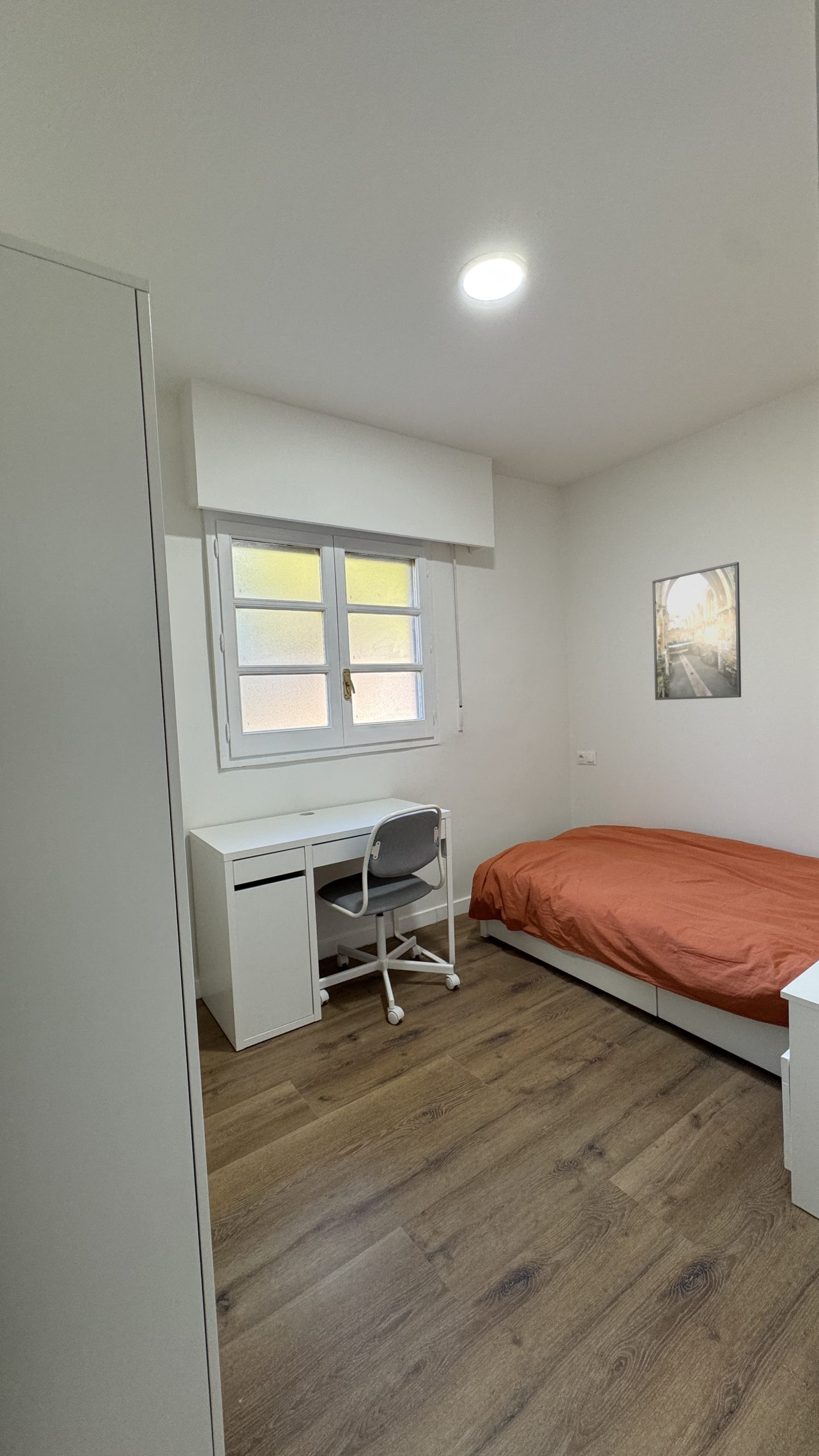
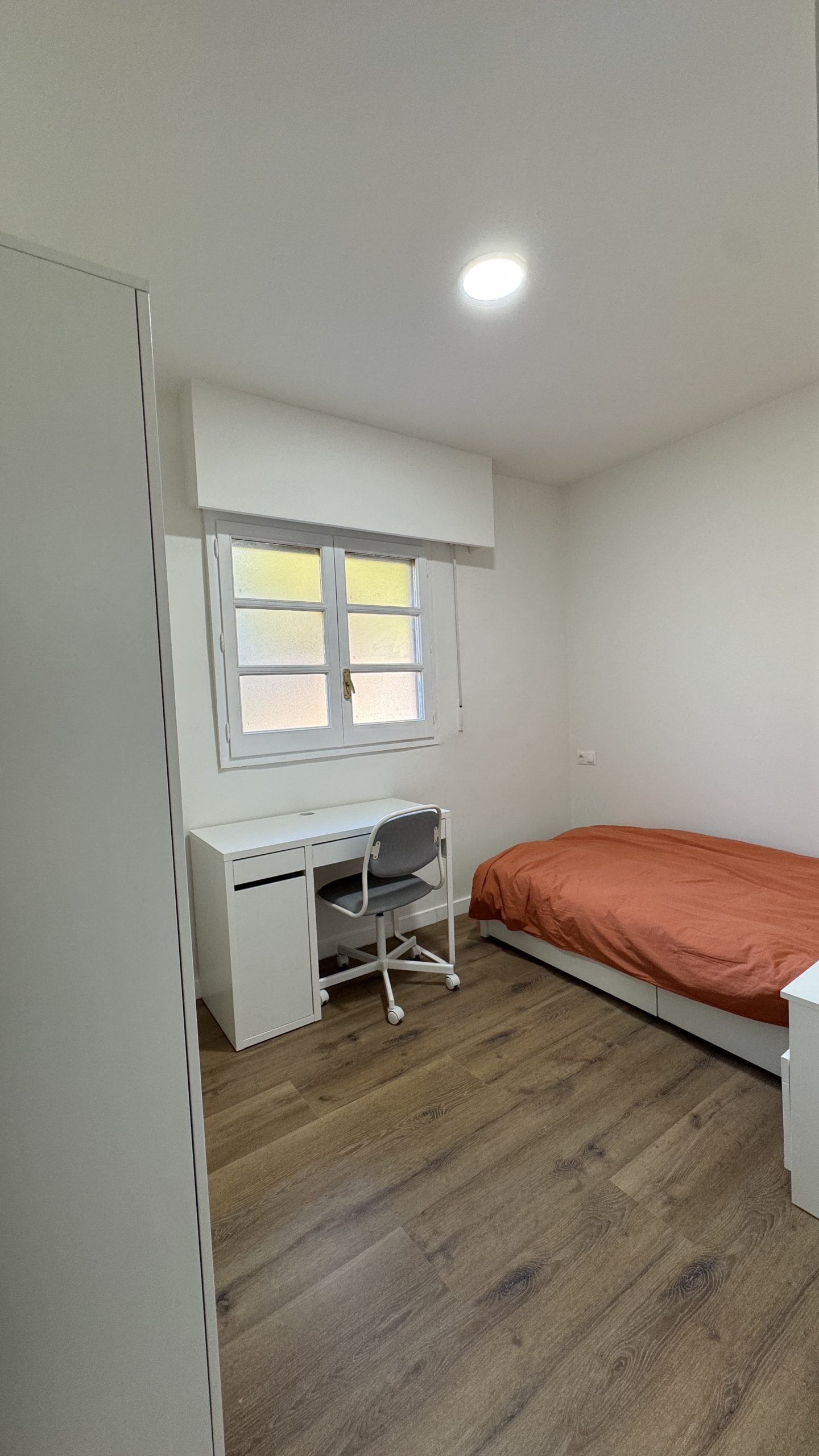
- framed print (694, 635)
